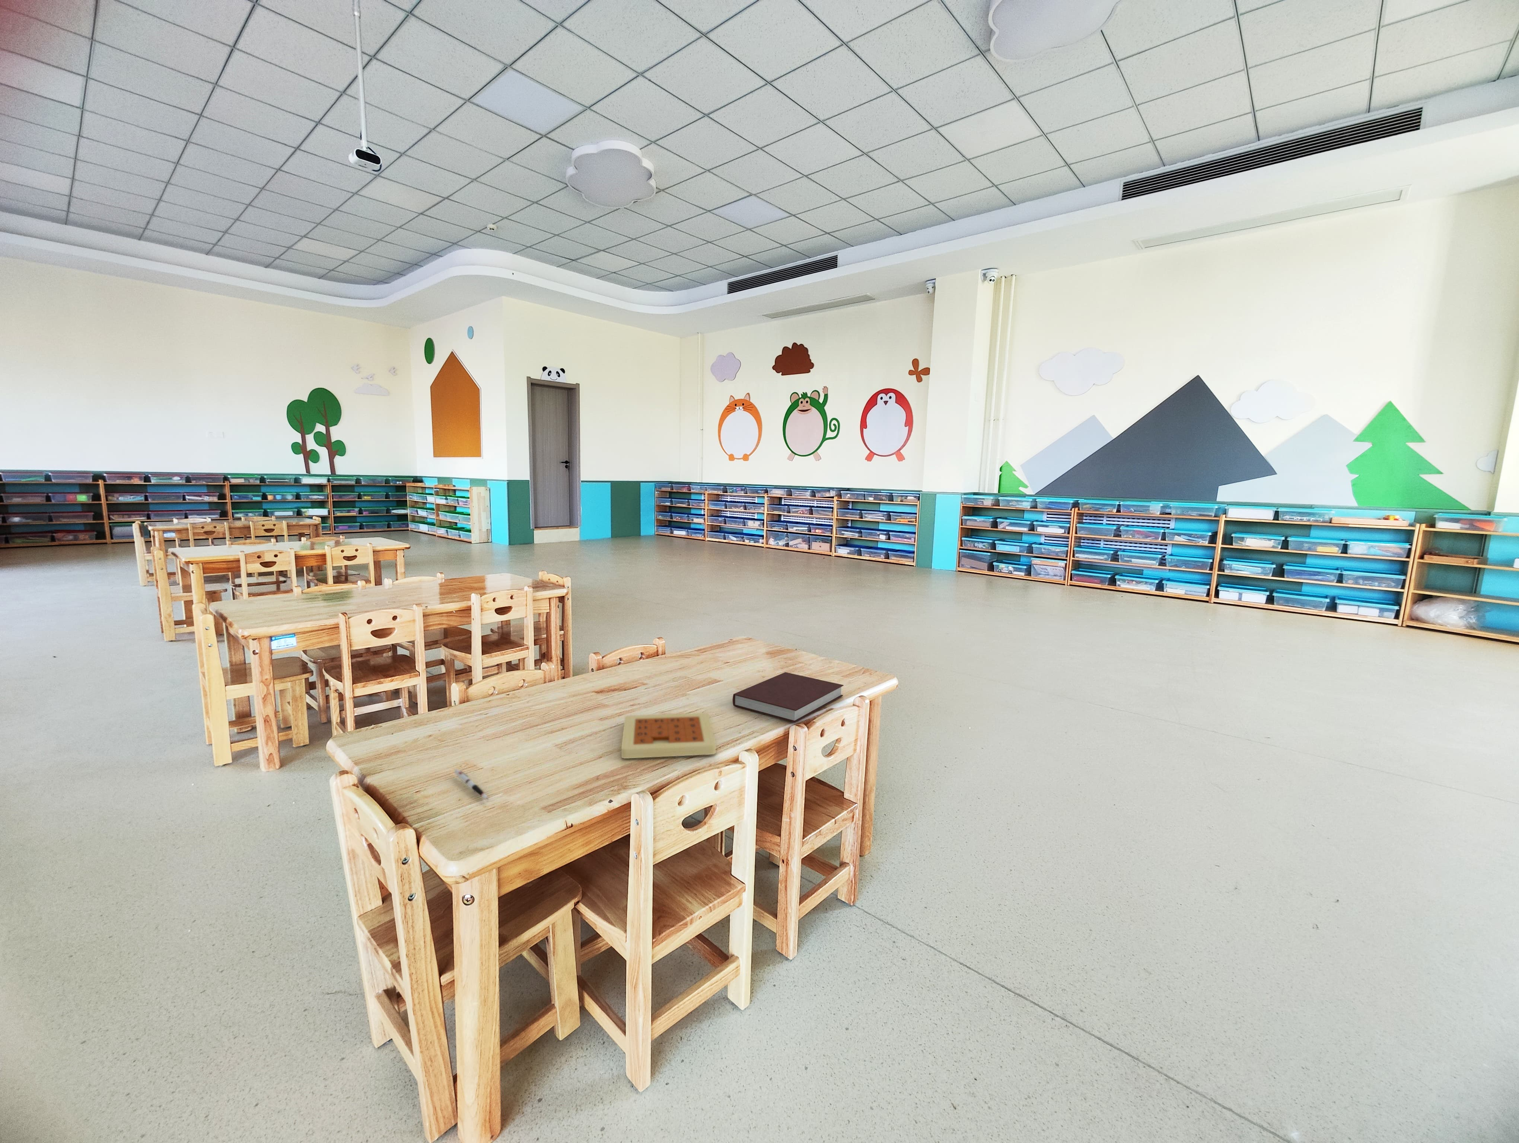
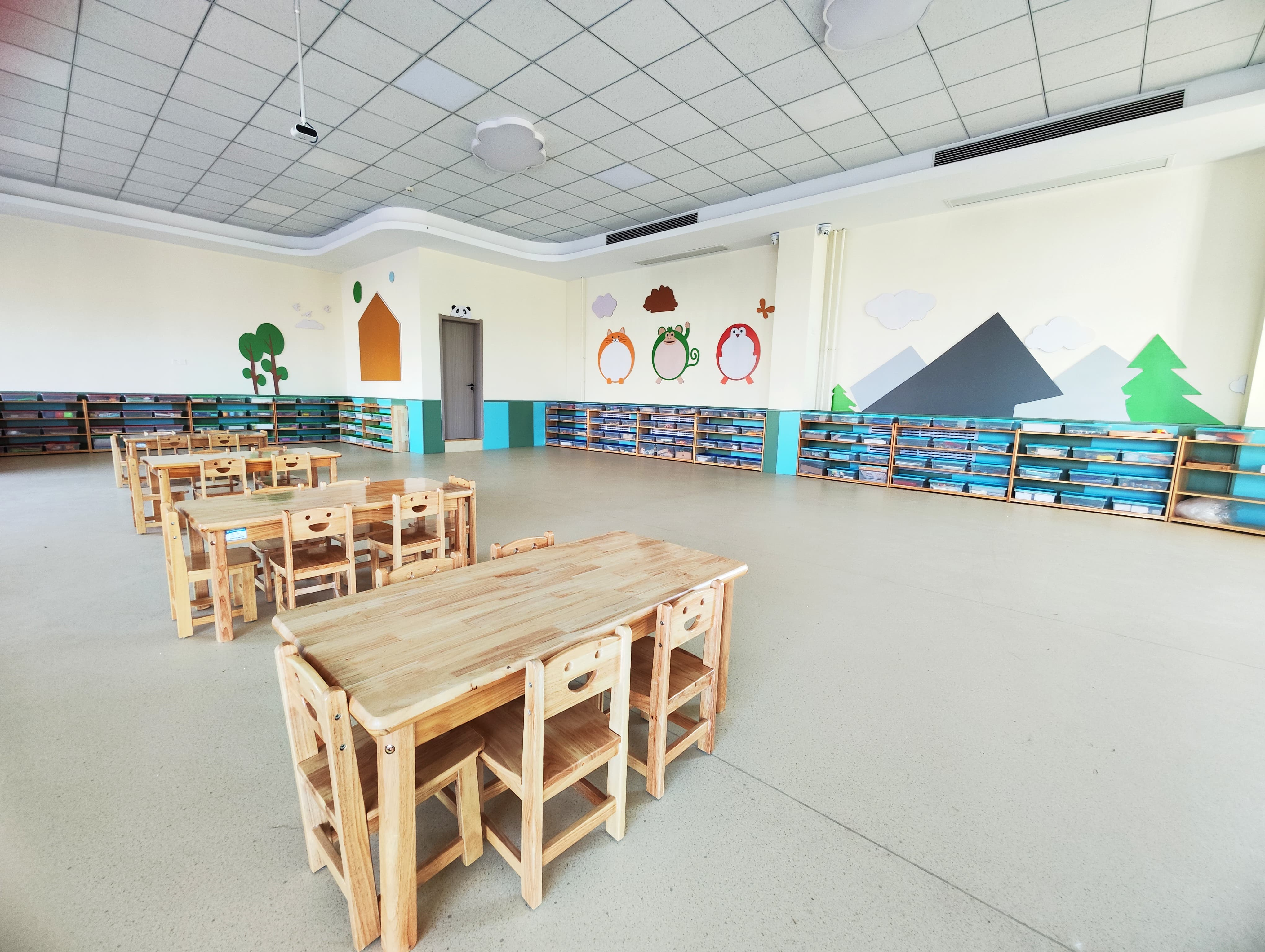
- puzzle (668, 734)
- notebook (789, 695)
- pen (472, 784)
